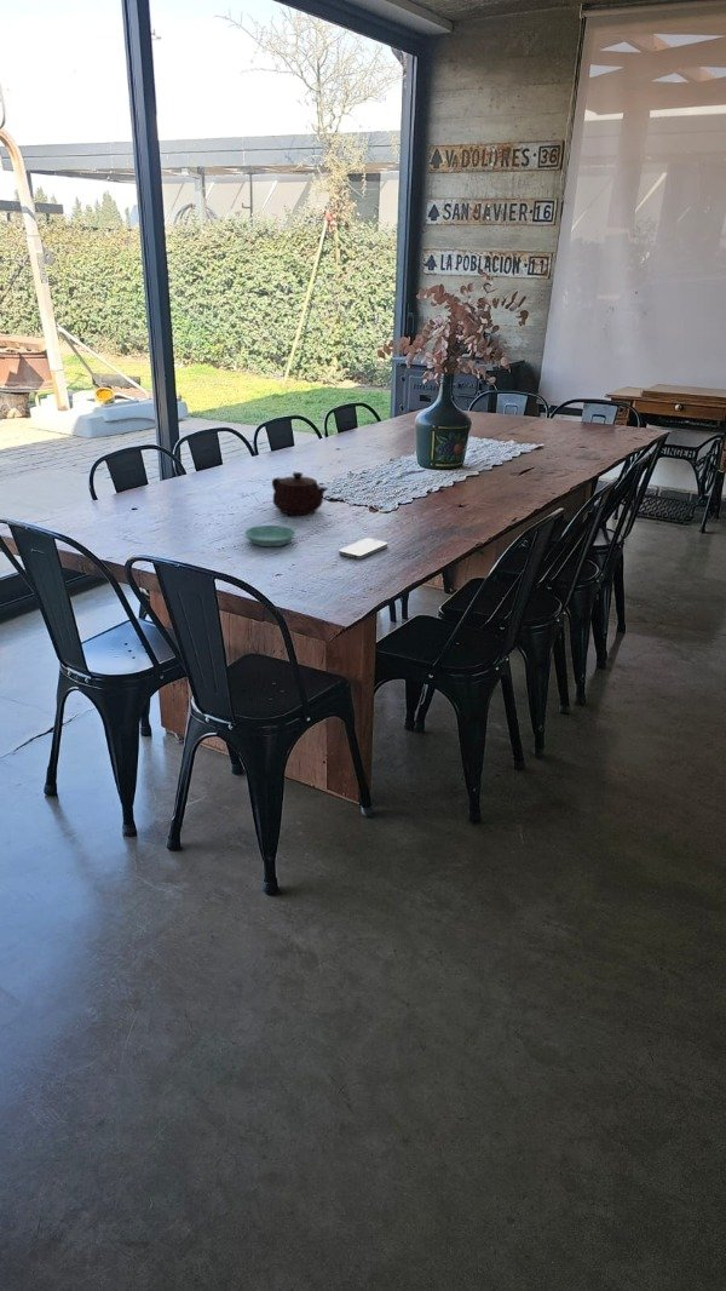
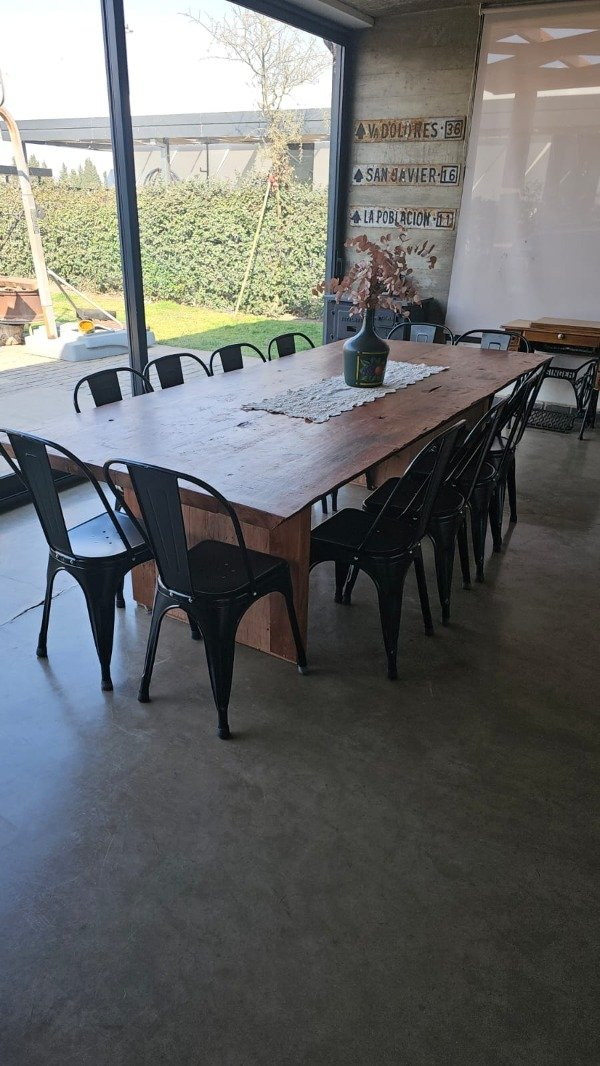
- smartphone (363, 549)
- saucer (270, 537)
- teapot (299, 492)
